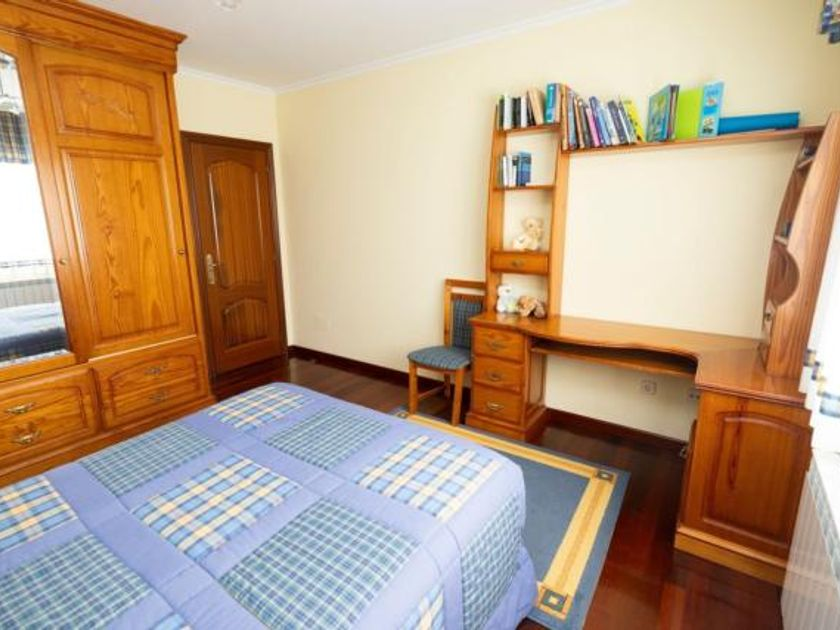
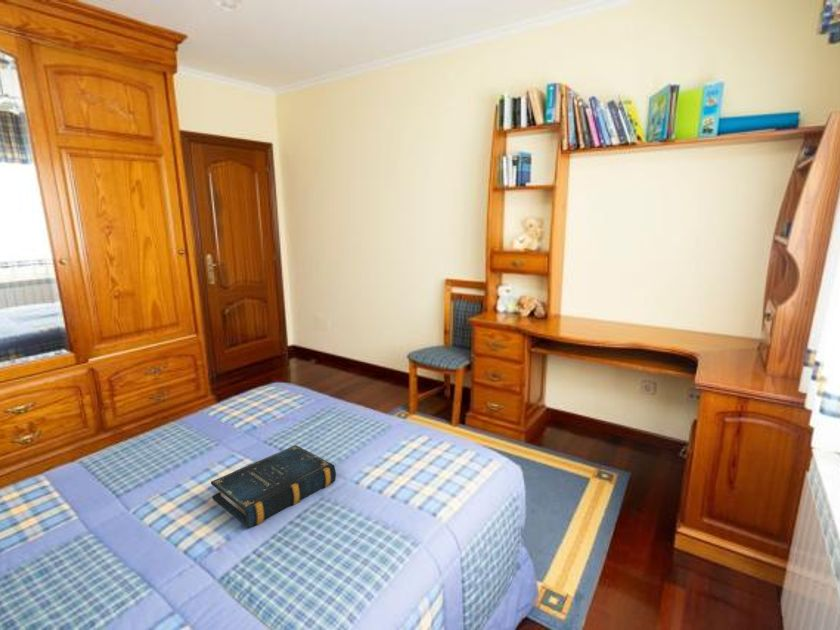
+ book (276, 481)
